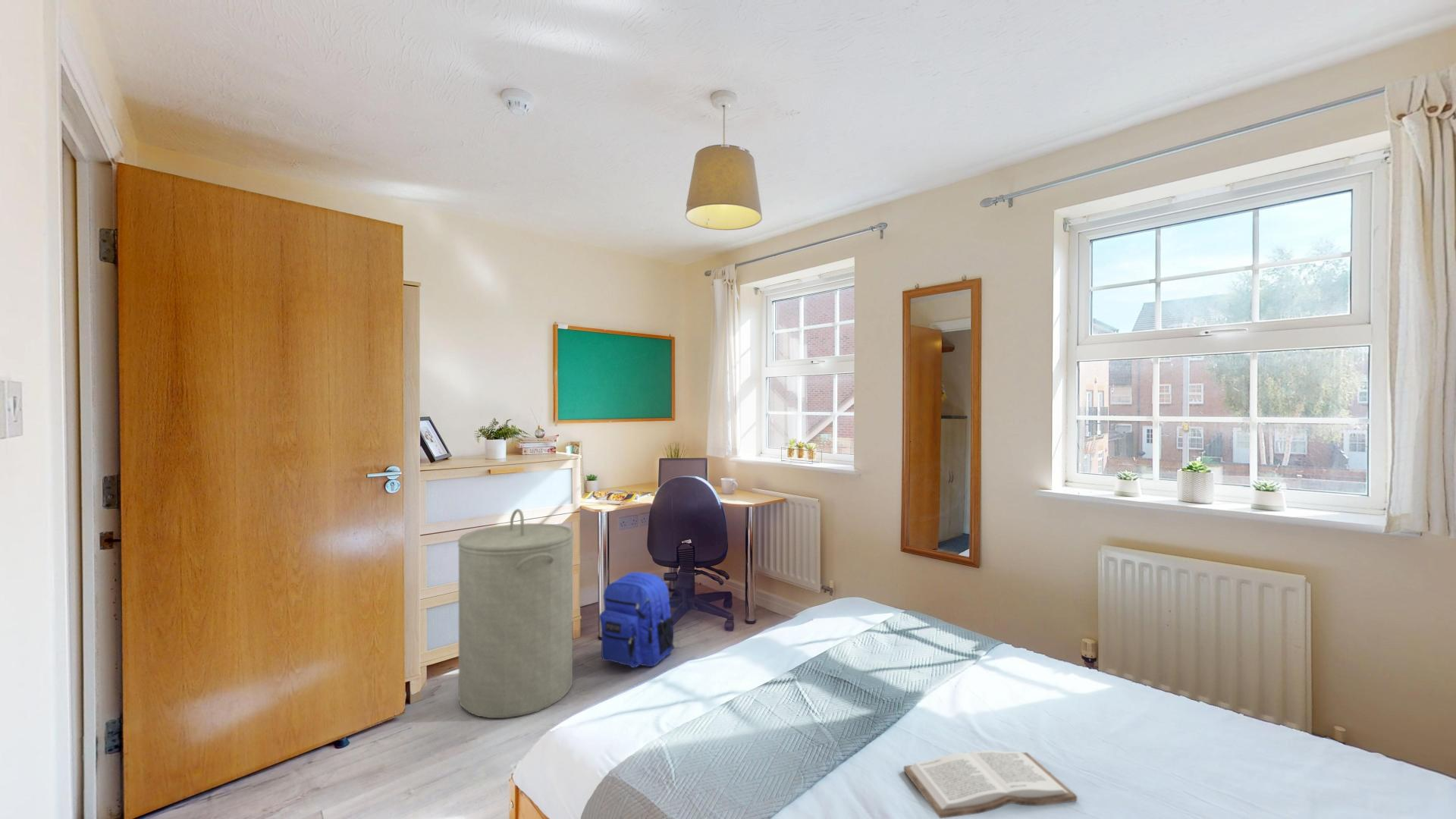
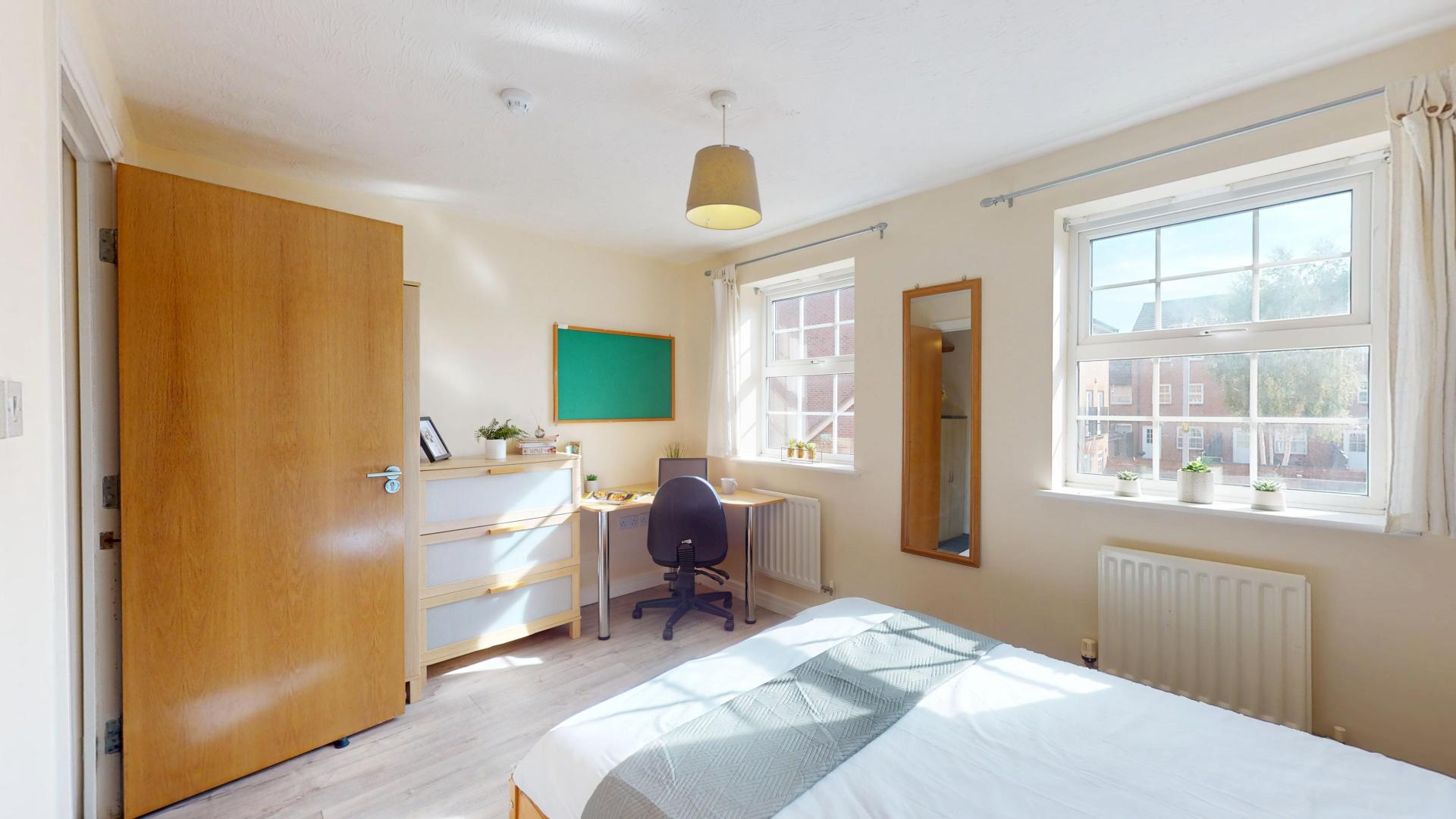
- book (987, 778)
- laundry hamper (517, 599)
- backpack (635, 618)
